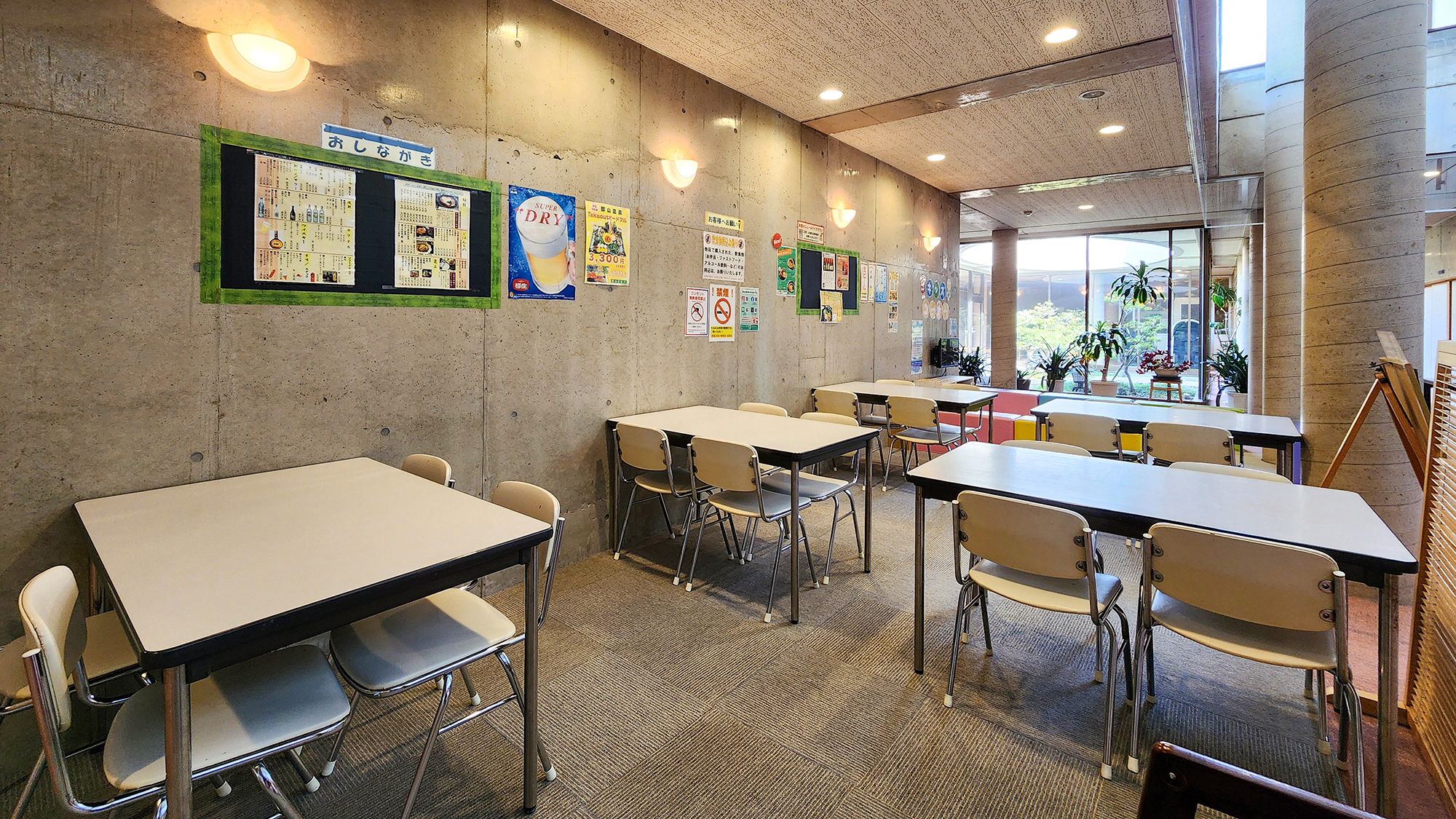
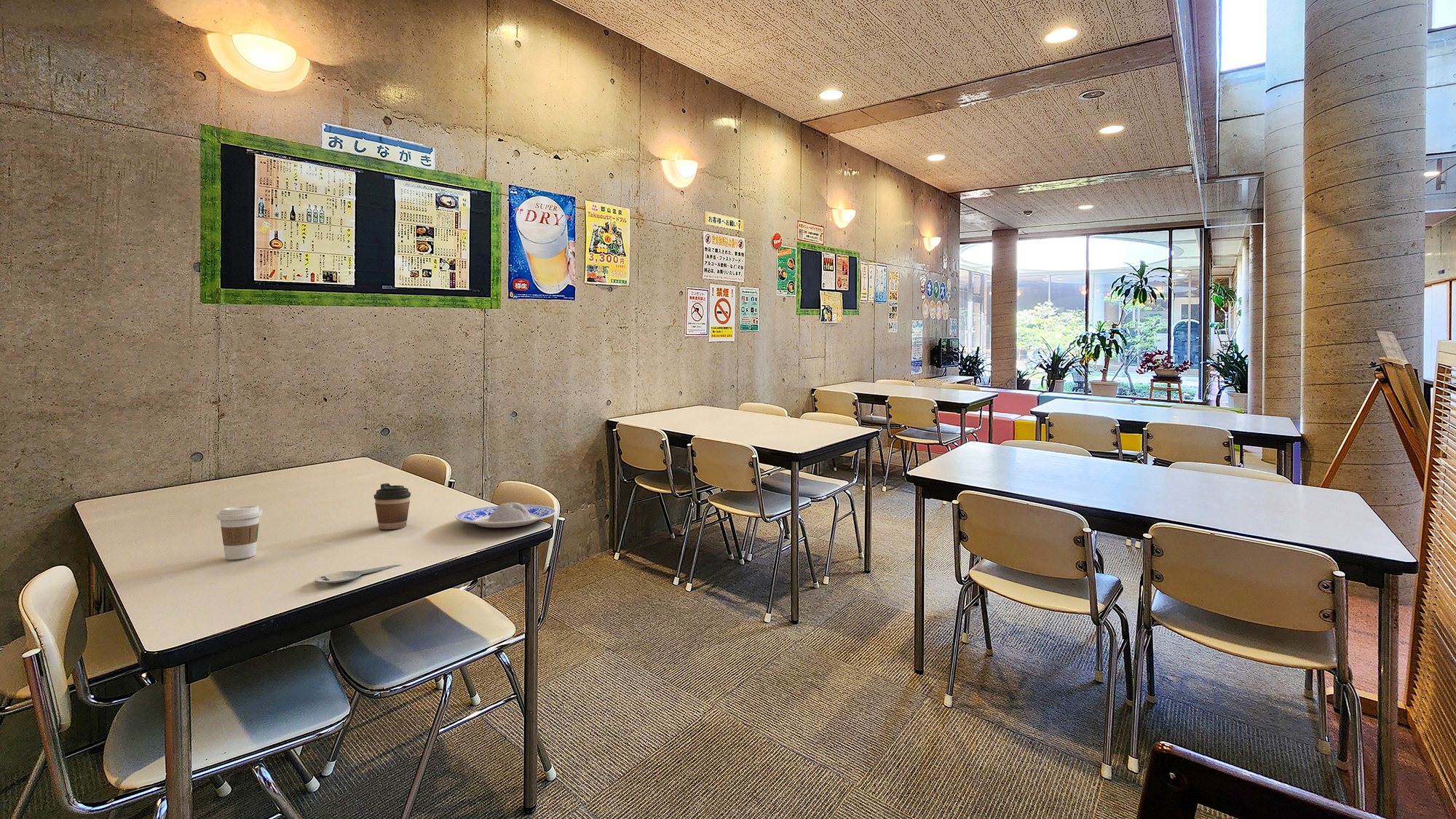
+ key (366, 571)
+ plate (507, 513)
+ coffee cup (240, 531)
+ coffee cup (392, 505)
